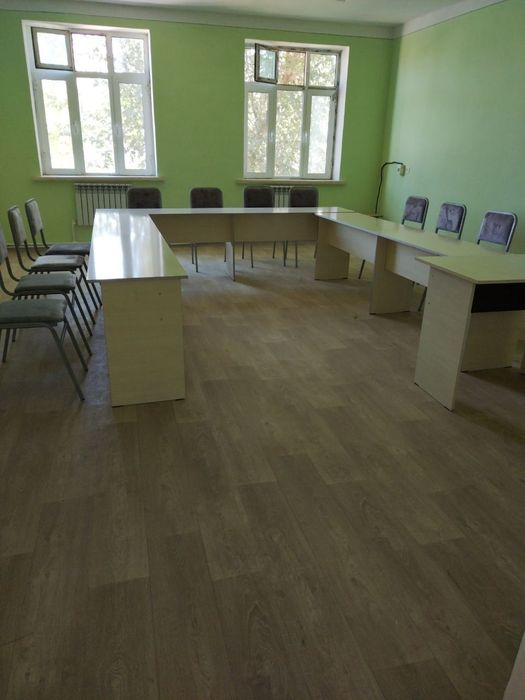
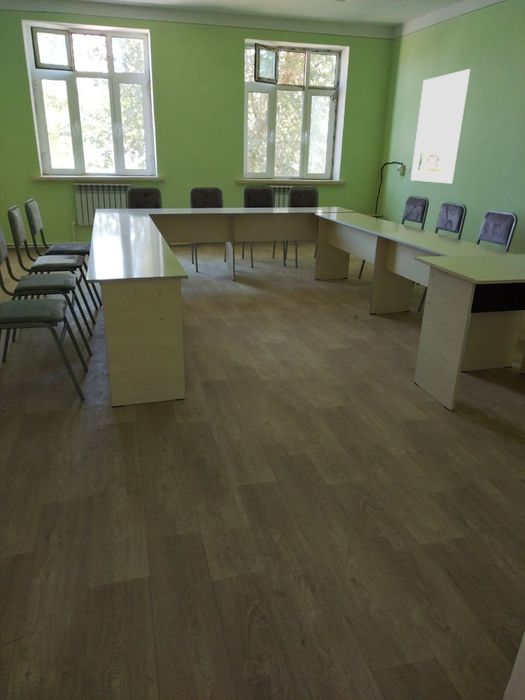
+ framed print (437, 130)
